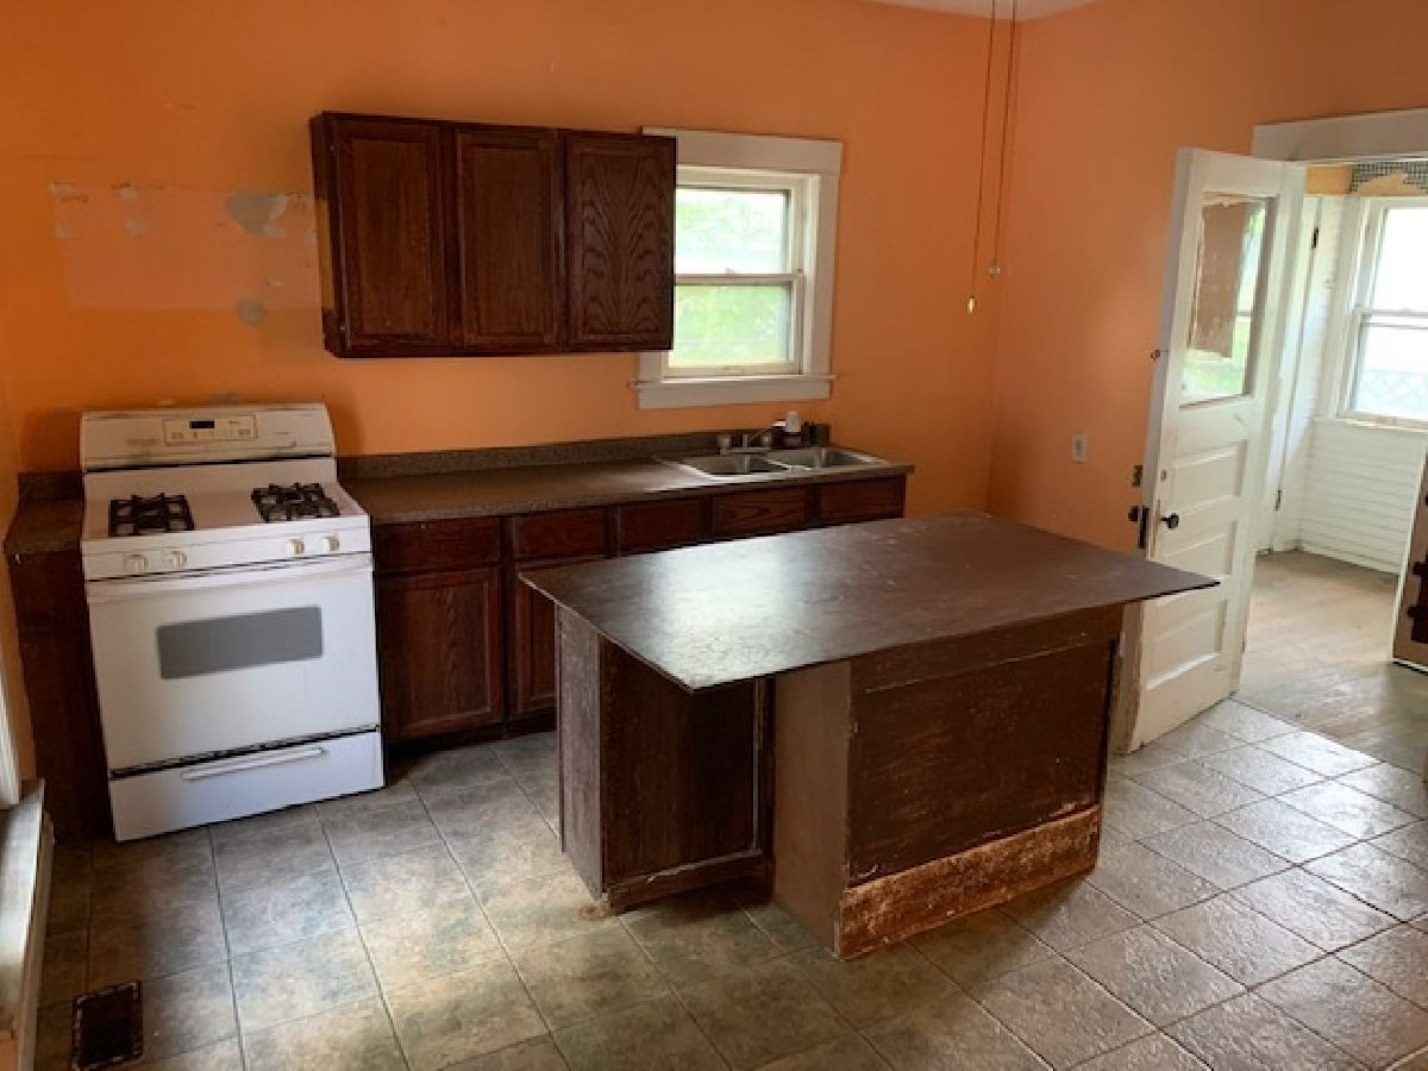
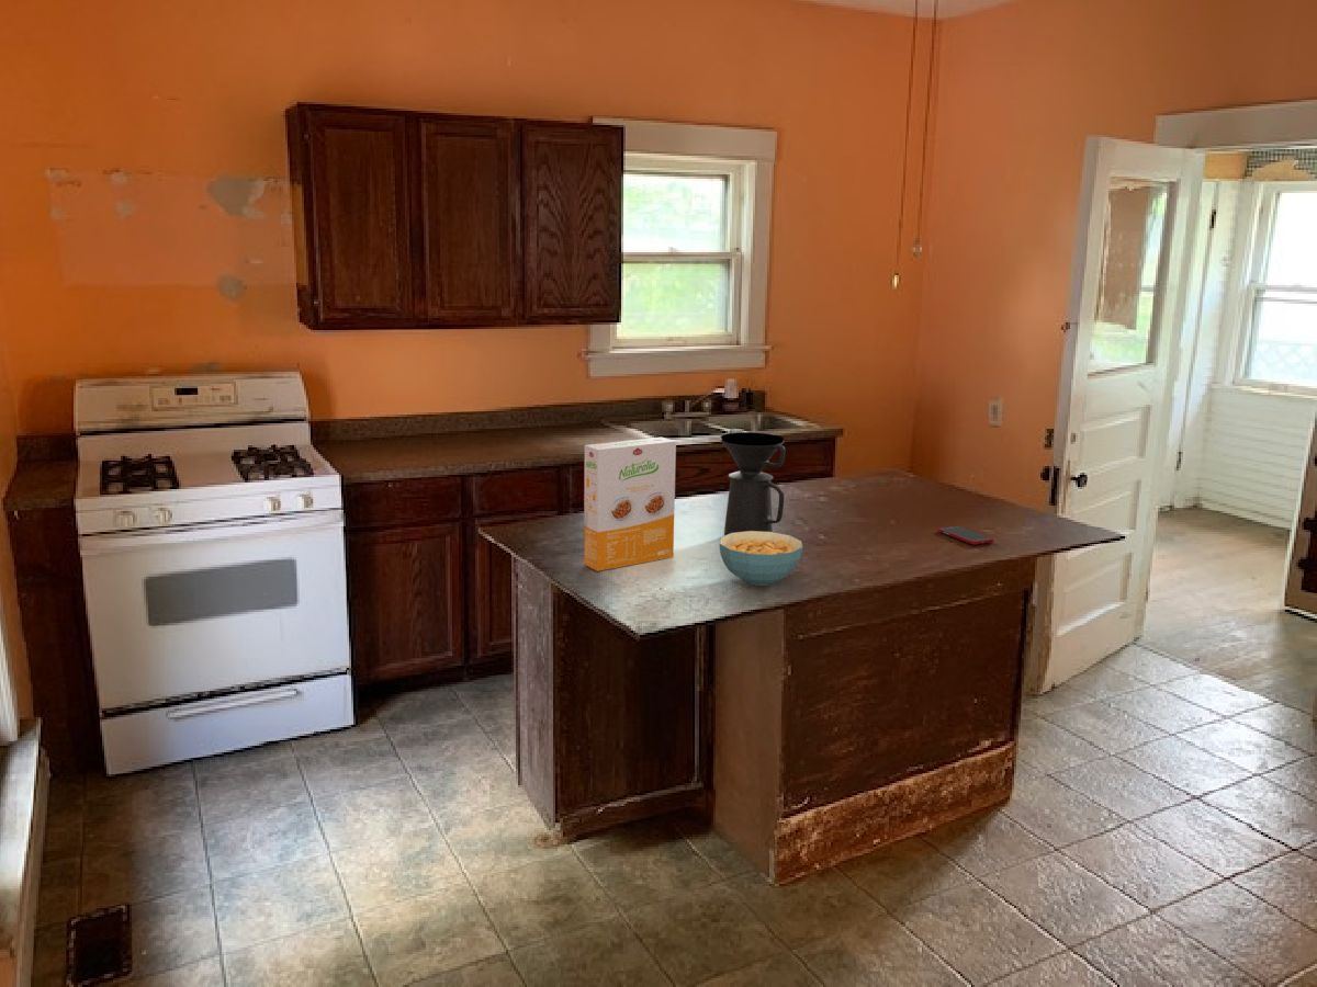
+ coffee maker (750, 489)
+ cell phone (965, 534)
+ cereal box (630, 502)
+ cereal bowl (759, 561)
